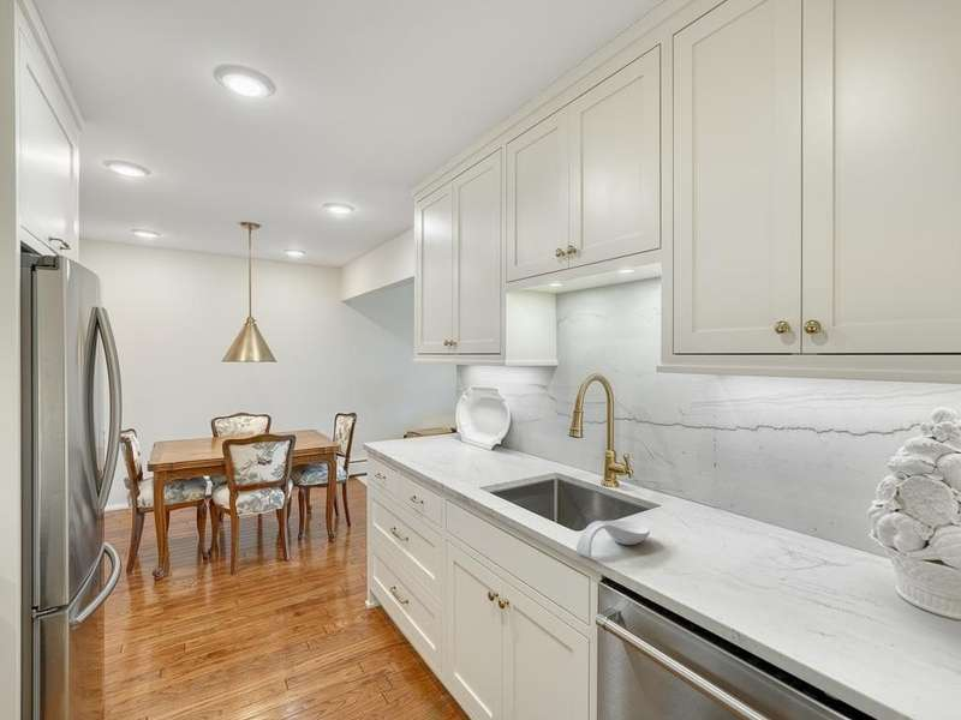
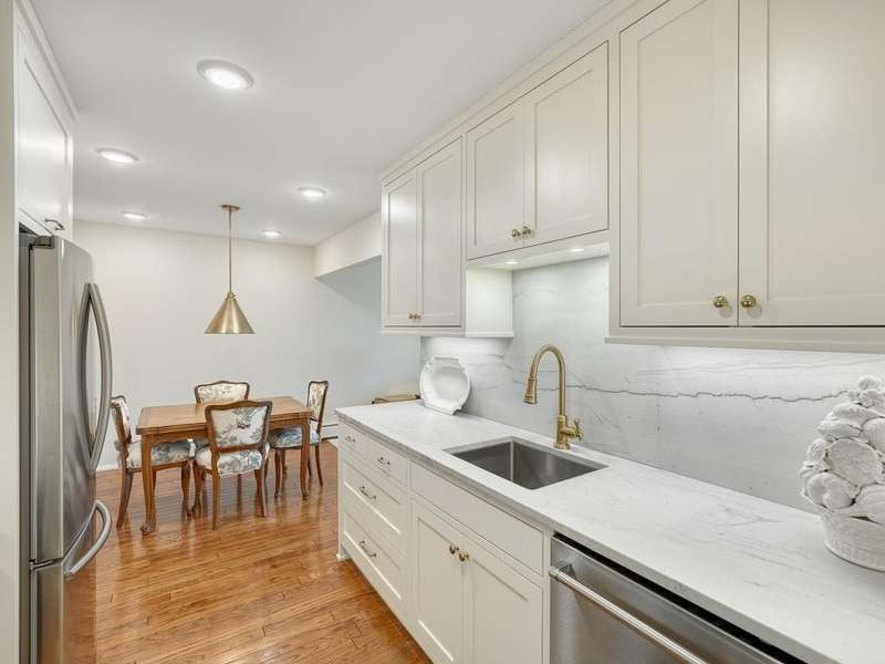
- spoon rest (613, 532)
